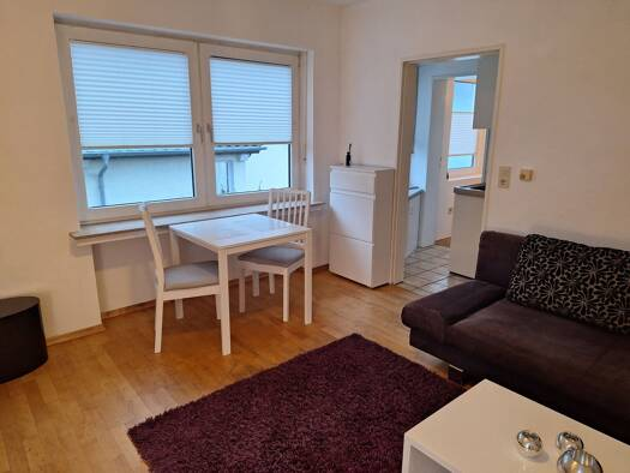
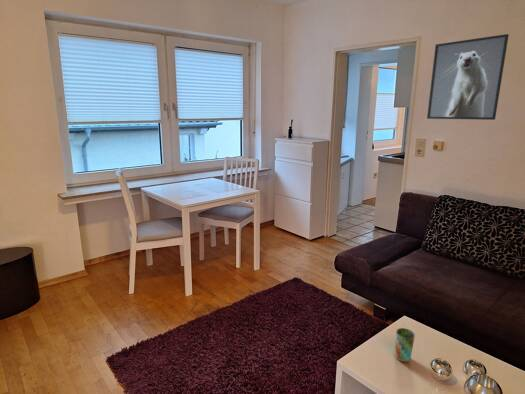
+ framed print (464, 80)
+ cup (404, 345)
